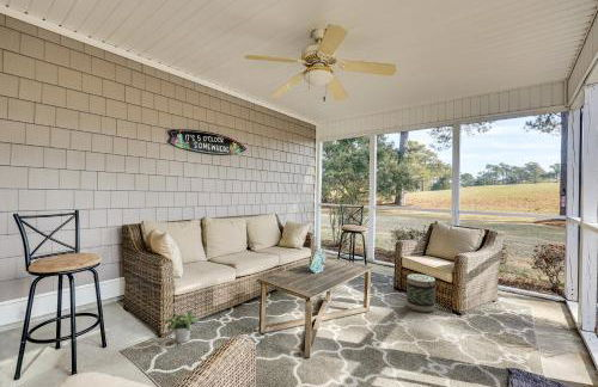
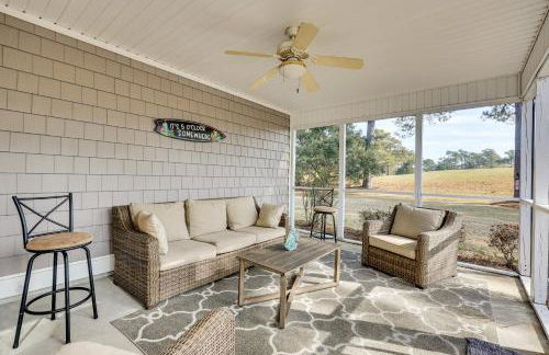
- basket (421, 290)
- potted plant (181, 326)
